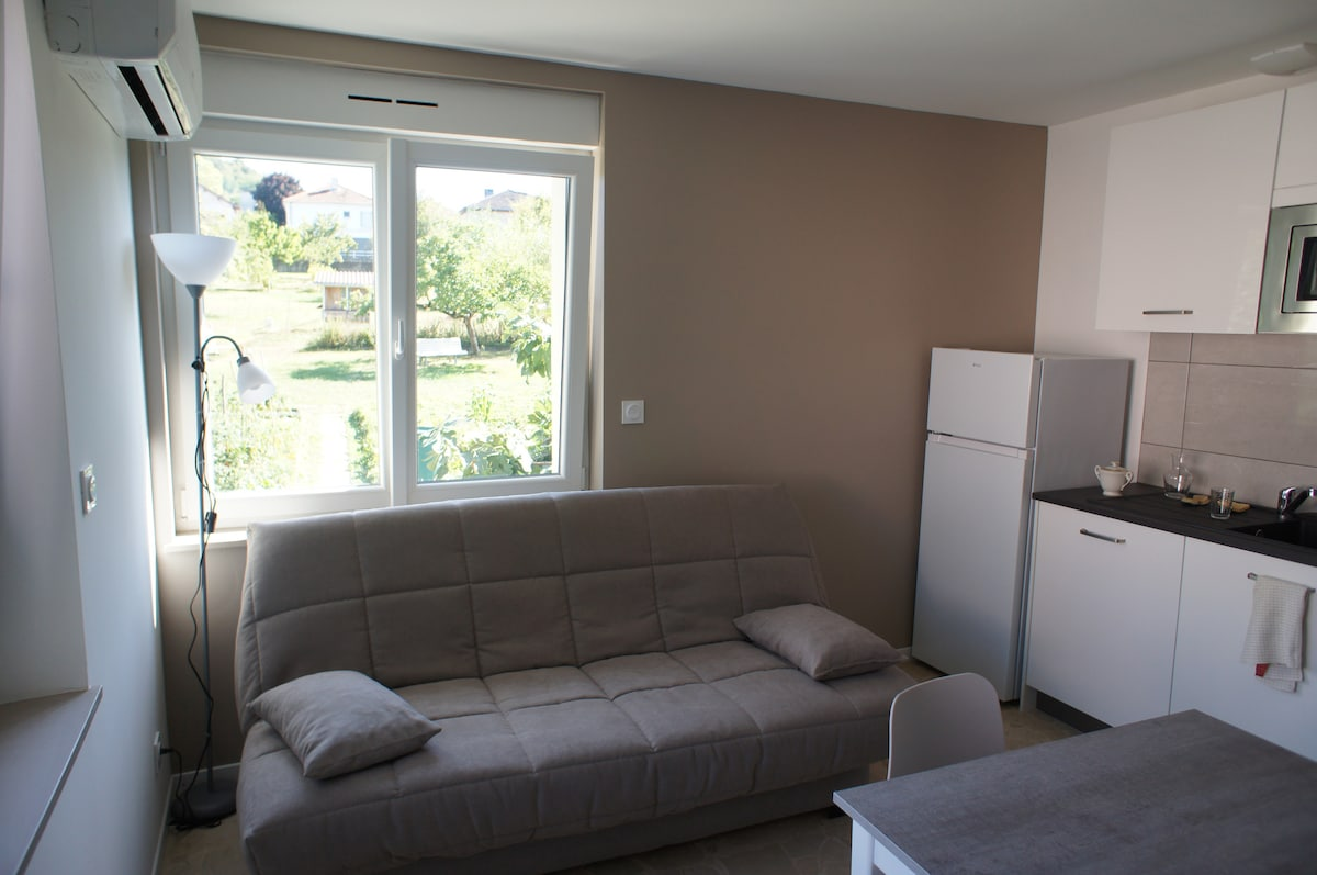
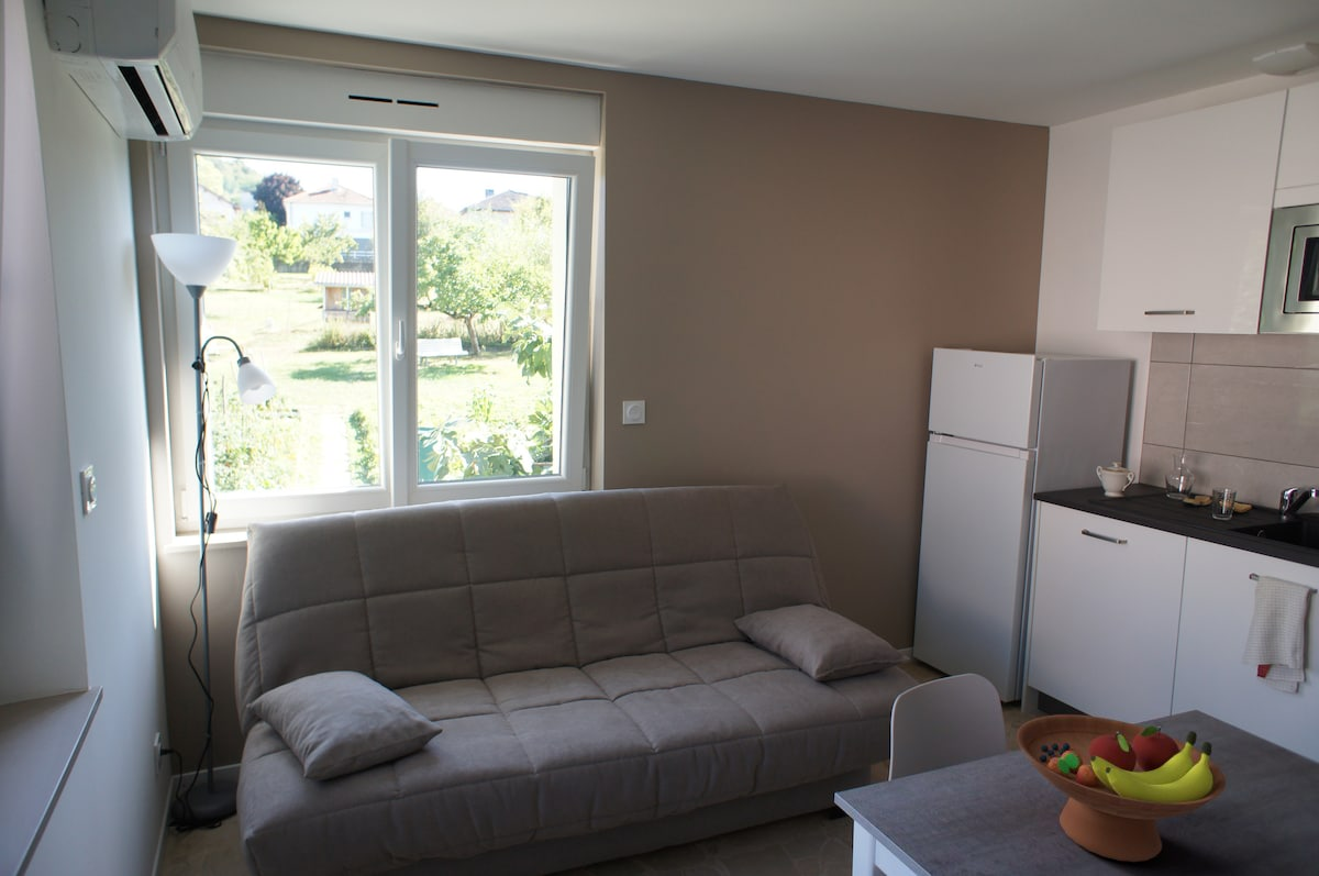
+ fruit bowl (1113, 779)
